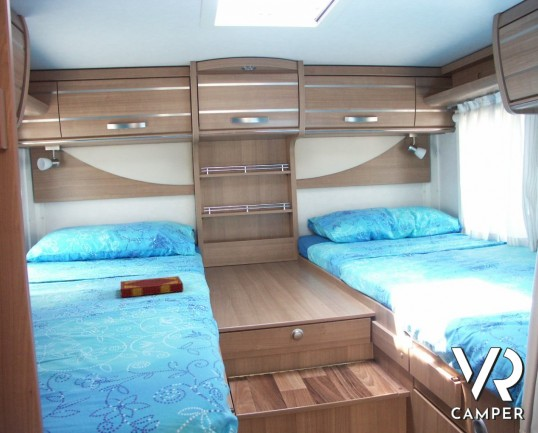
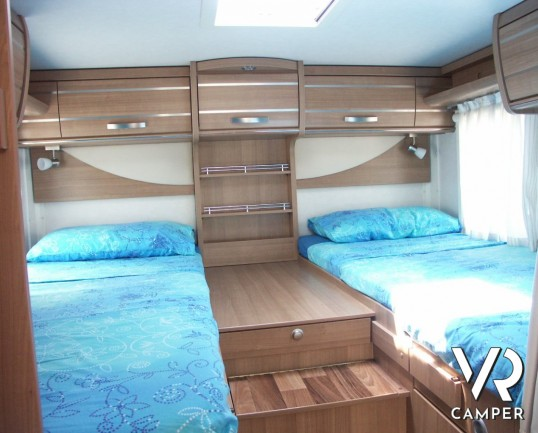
- hardback book (151, 286)
